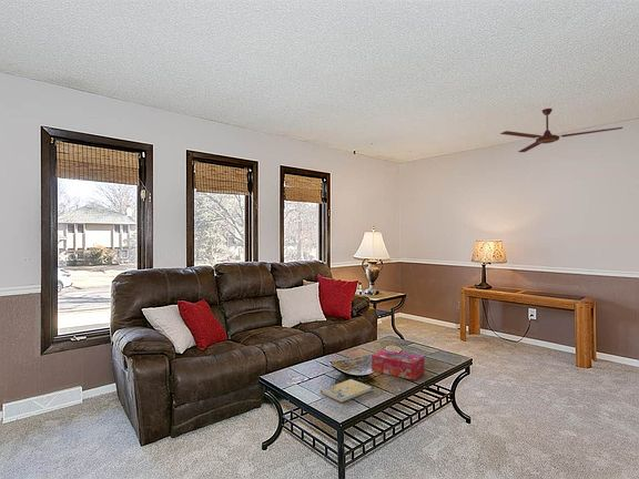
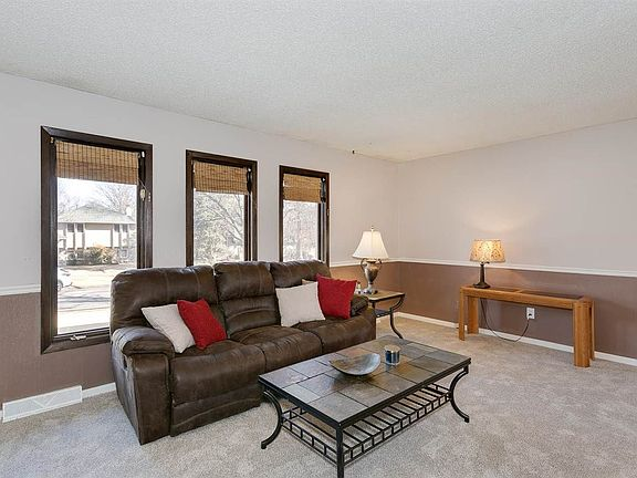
- tissue box (397, 364)
- book (346, 389)
- ceiling fan (564, 134)
